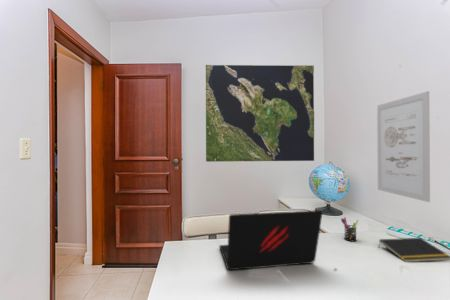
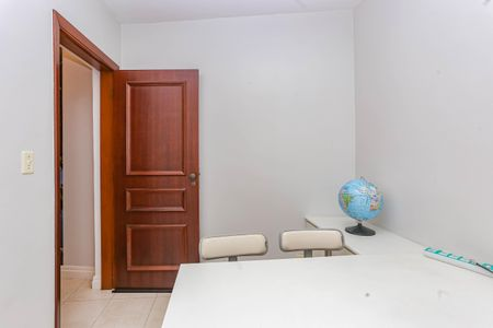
- laptop (265, 231)
- notepad (413, 249)
- wall art (400, 147)
- pen holder (350, 228)
- world map (260, 112)
